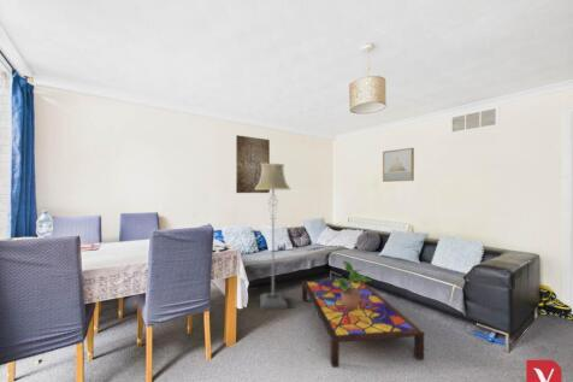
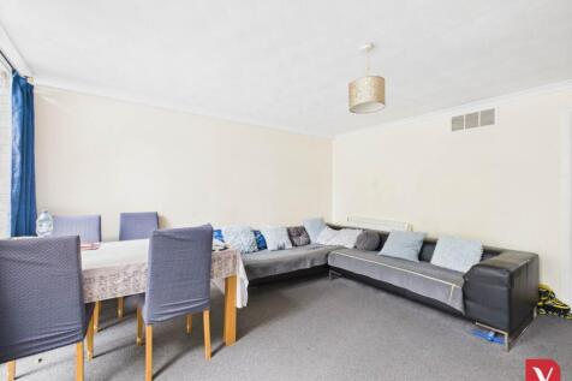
- potted plant (350, 286)
- wall art (397, 165)
- wall art (253, 165)
- coffee table (349, 312)
- floor lamp (272, 234)
